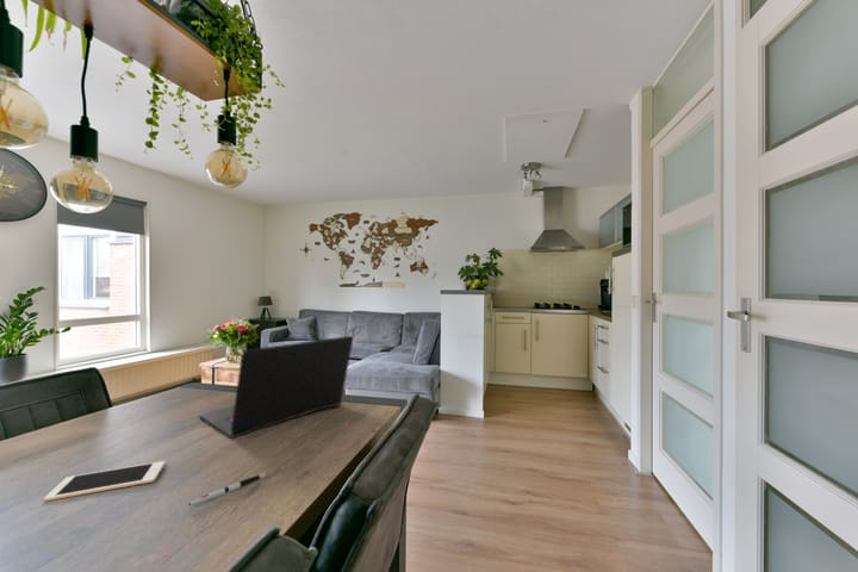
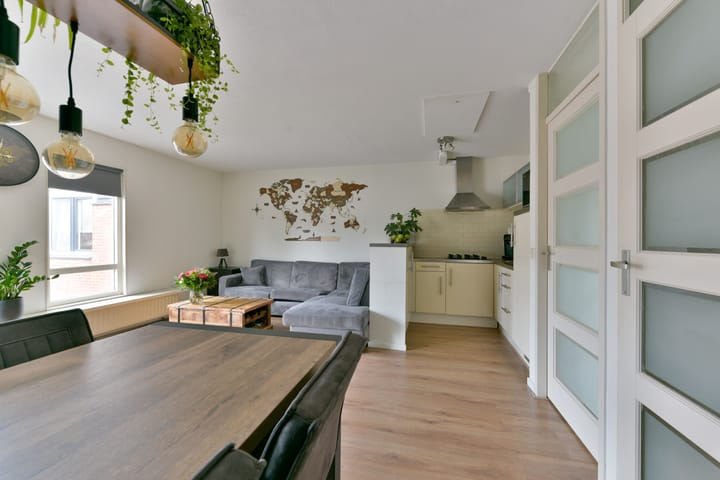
- cell phone (110, 479)
- pen (231, 487)
- laptop (279, 374)
